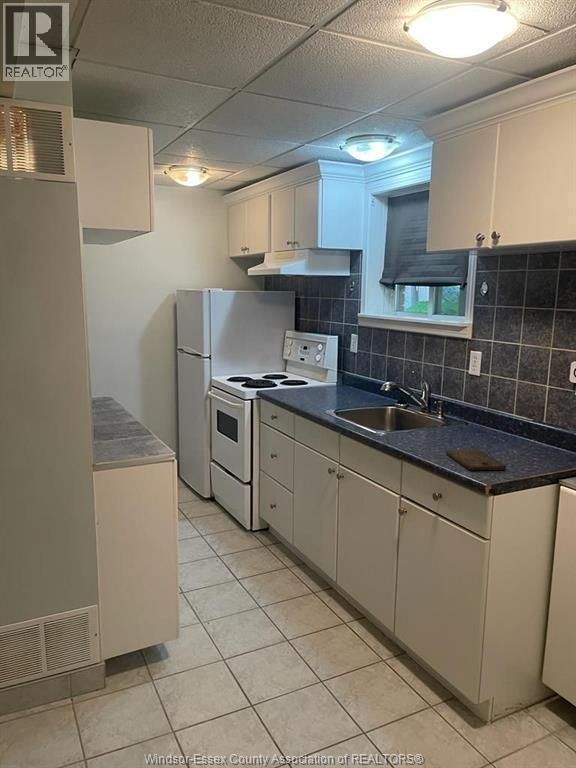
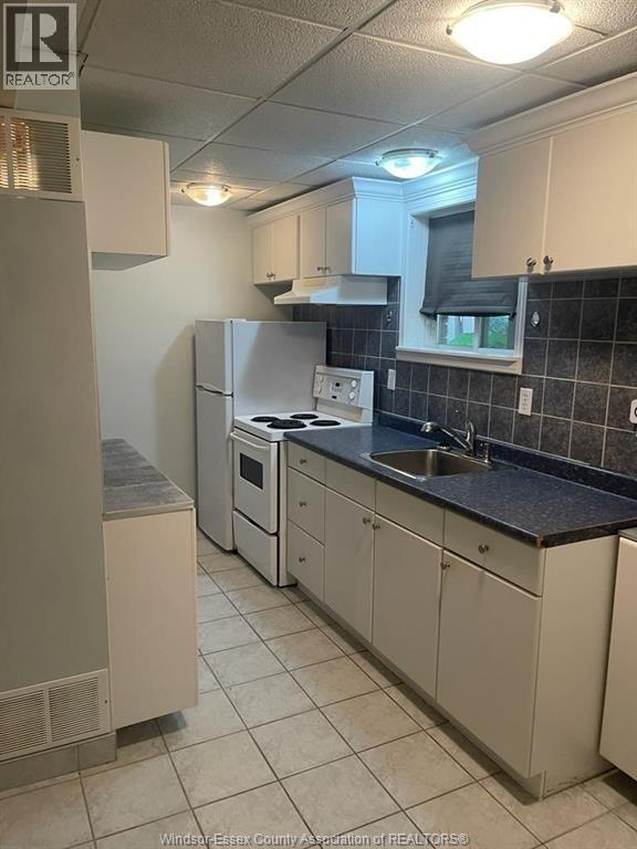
- cutting board (474, 459)
